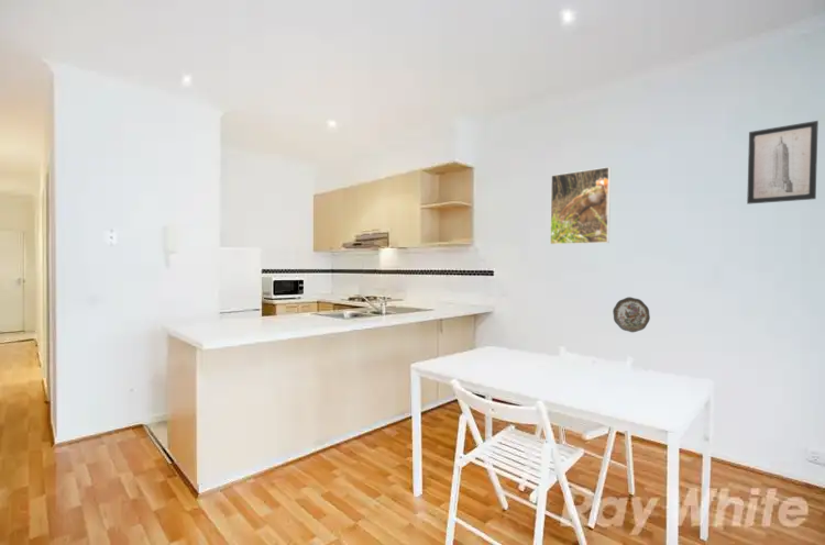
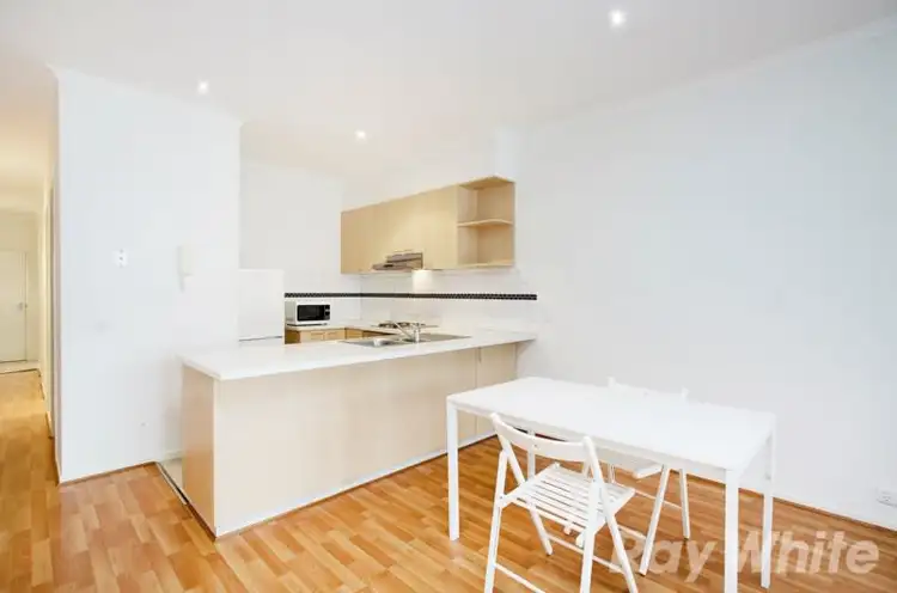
- wall art (781, 164)
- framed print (579, 207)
- decorative plate (631, 314)
